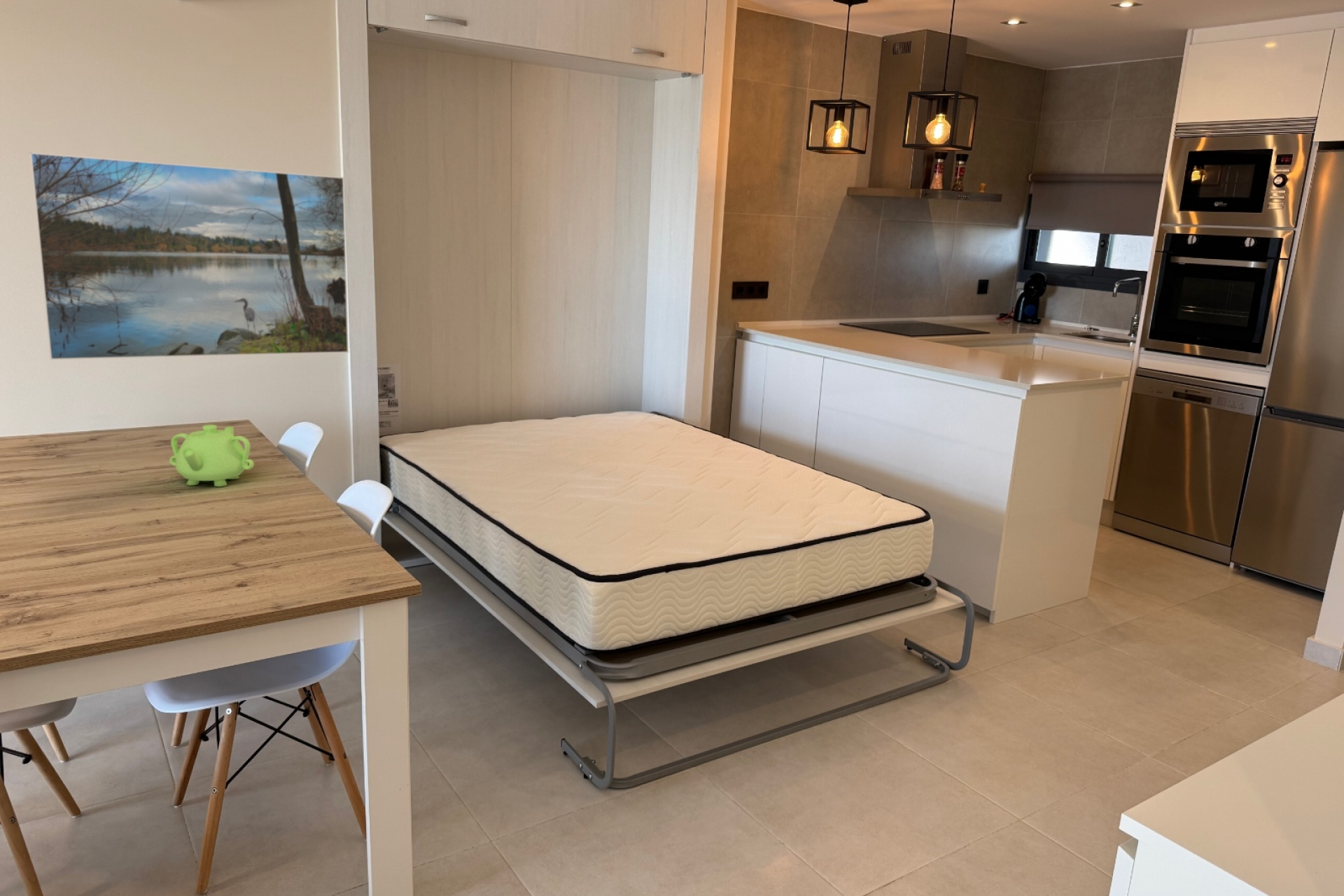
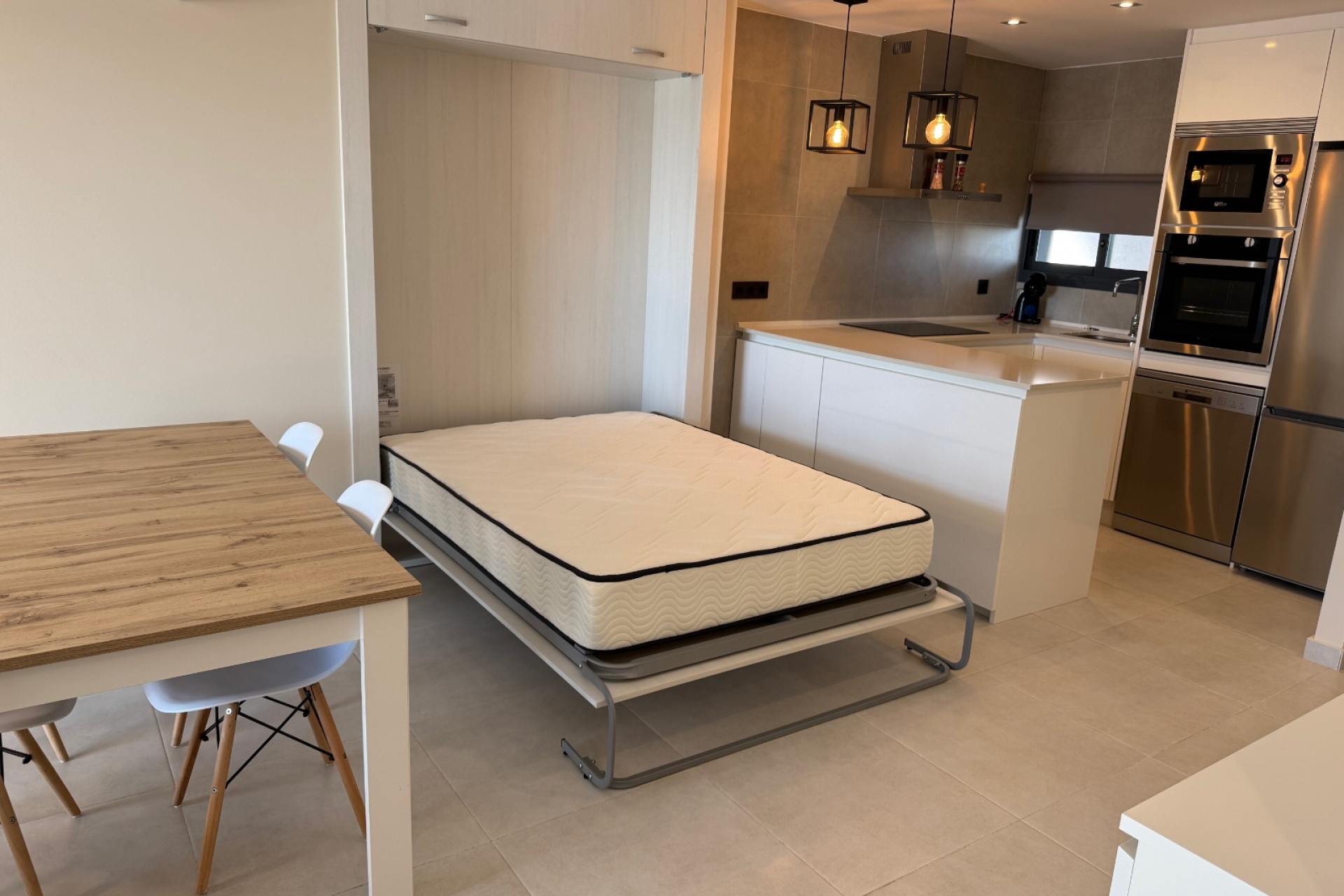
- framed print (205, 262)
- teapot (209, 454)
